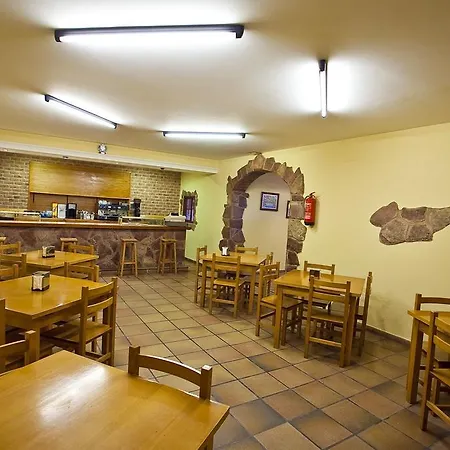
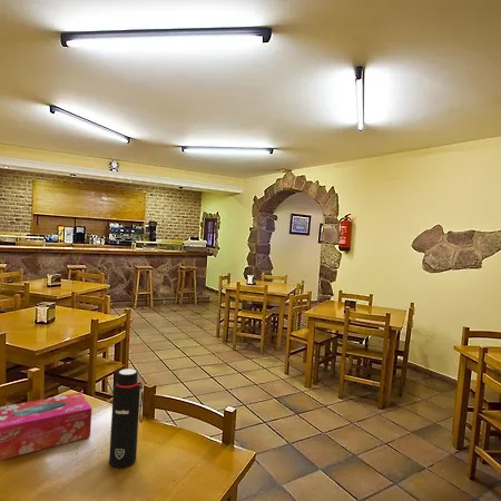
+ water bottle (127, 415)
+ tissue box (39, 423)
